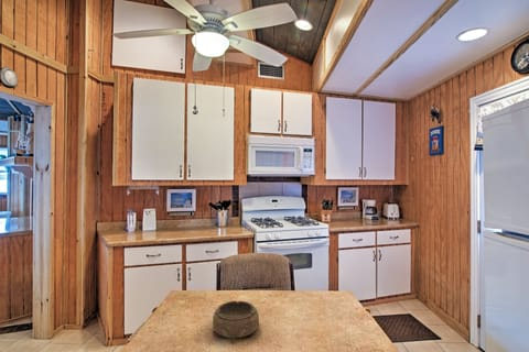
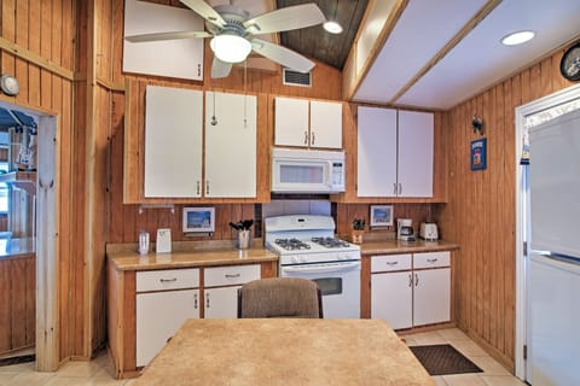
- decorative bowl (237, 318)
